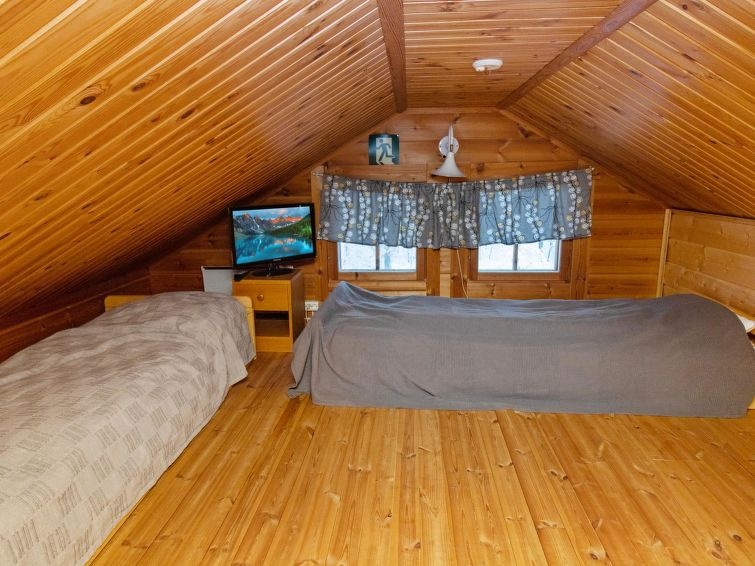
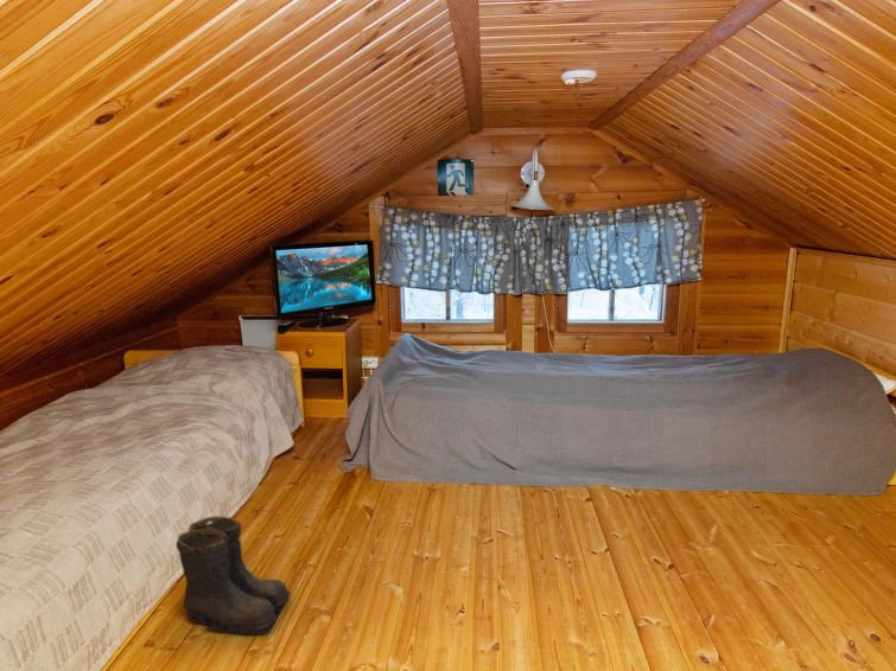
+ boots (234, 571)
